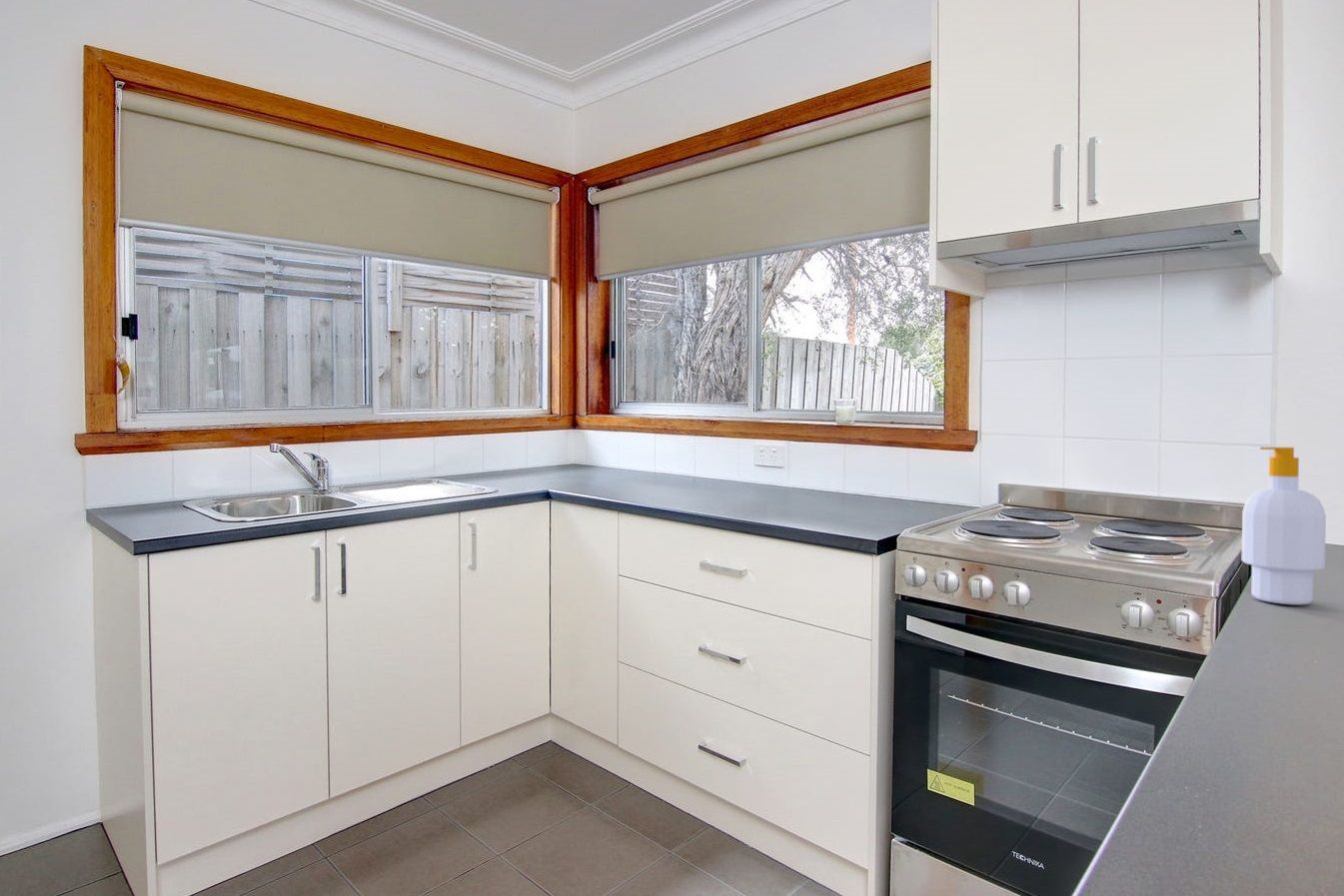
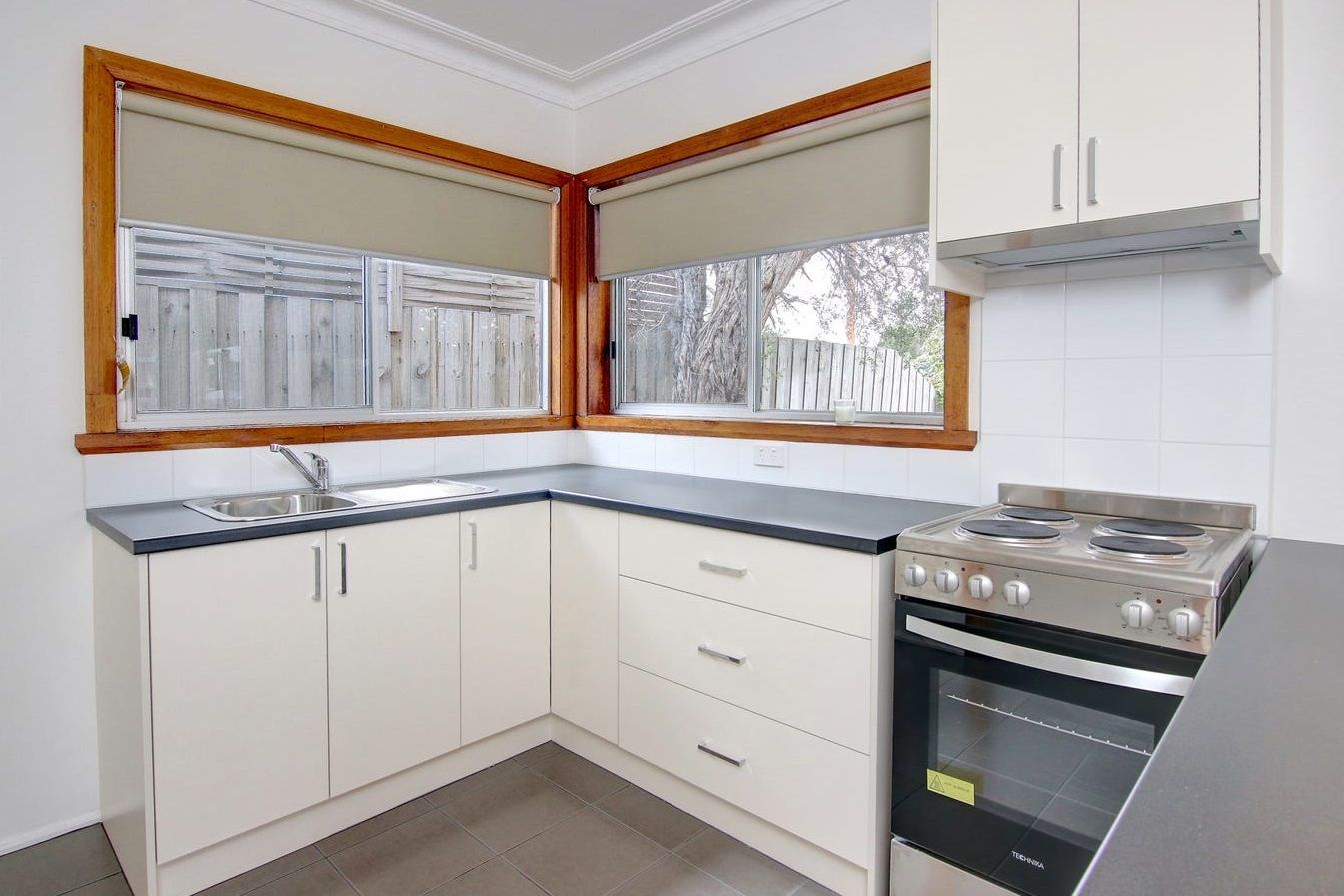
- soap bottle (1282, 523)
